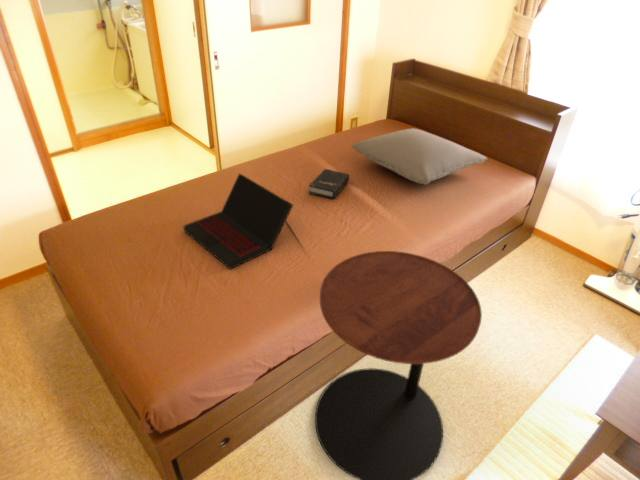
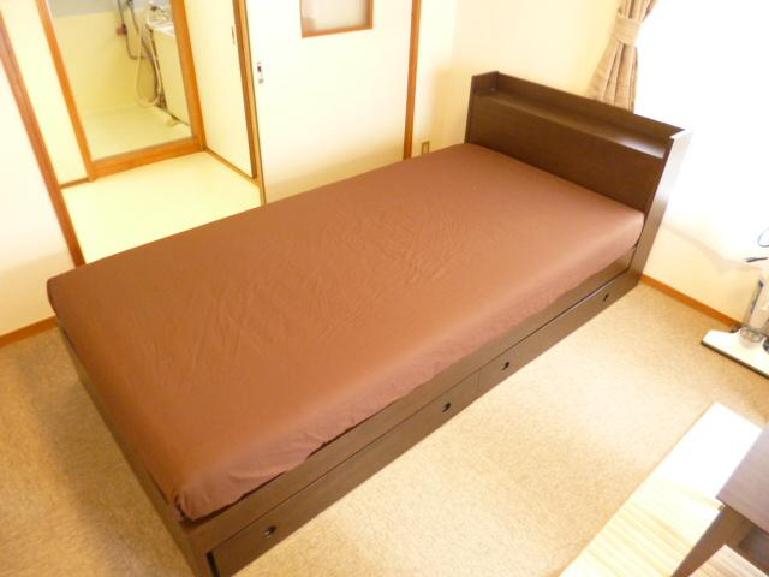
- laptop (237, 216)
- hardback book (329, 183)
- pillow (417, 152)
- side table (387, 370)
